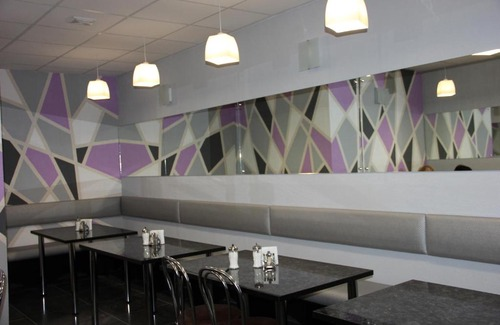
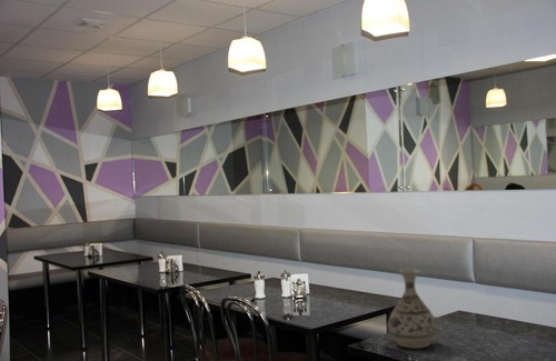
+ vase (410, 307)
